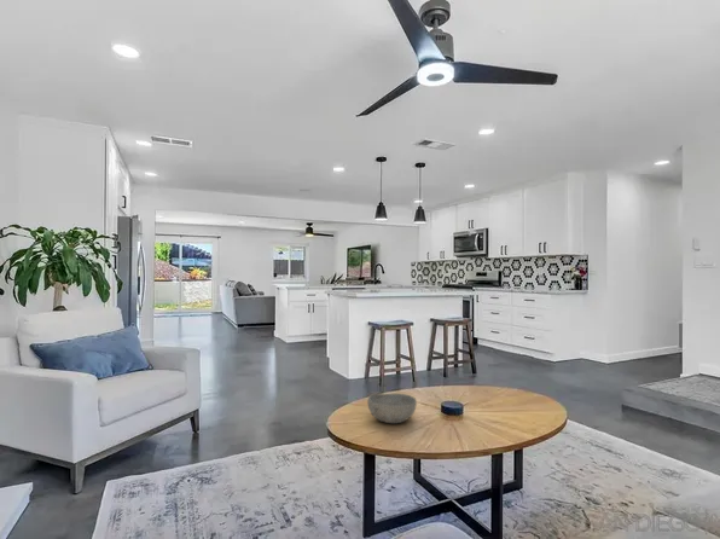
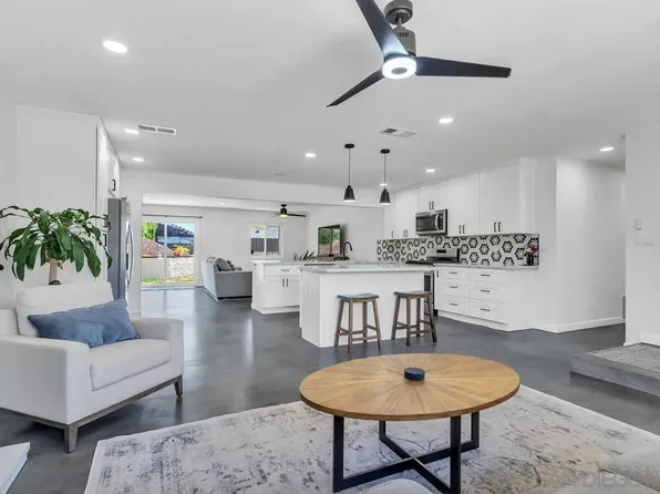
- bowl (391, 408)
